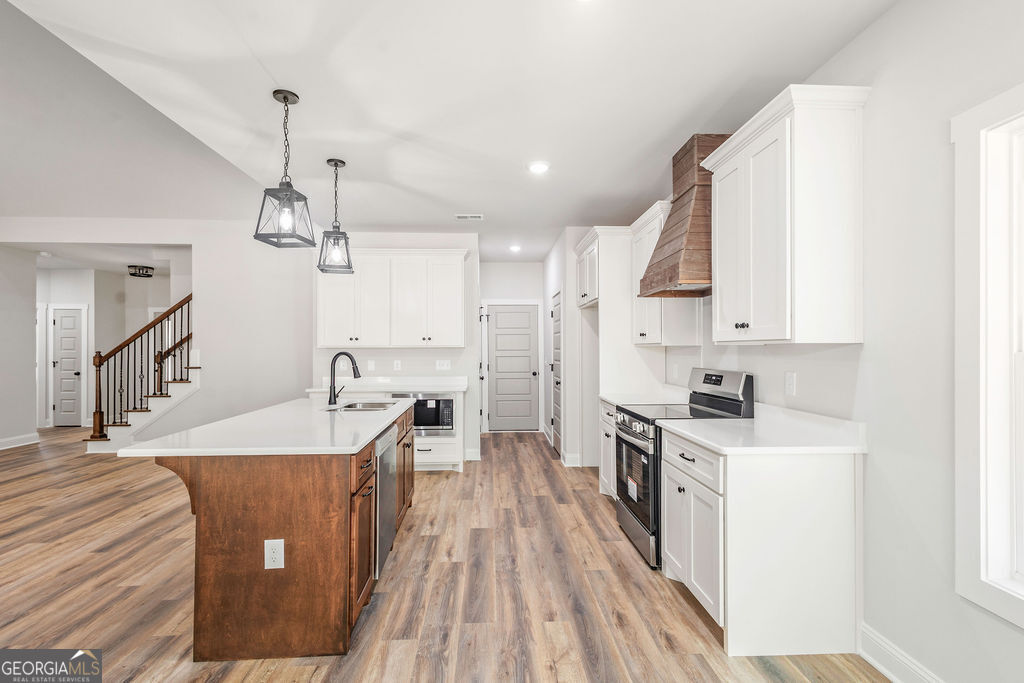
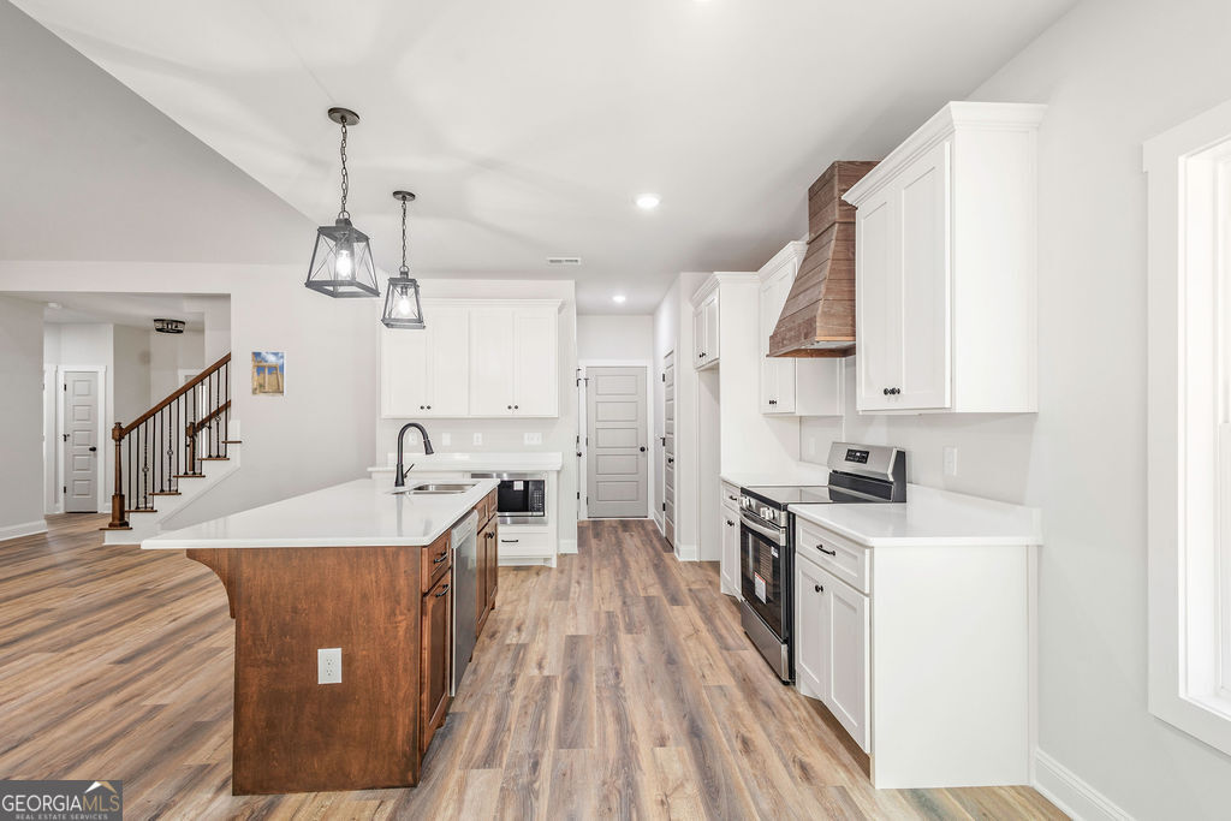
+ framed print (268, 374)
